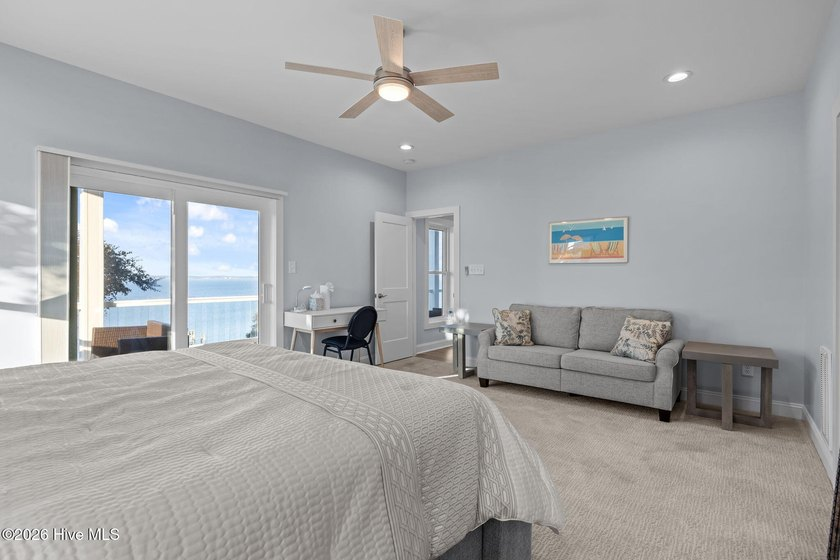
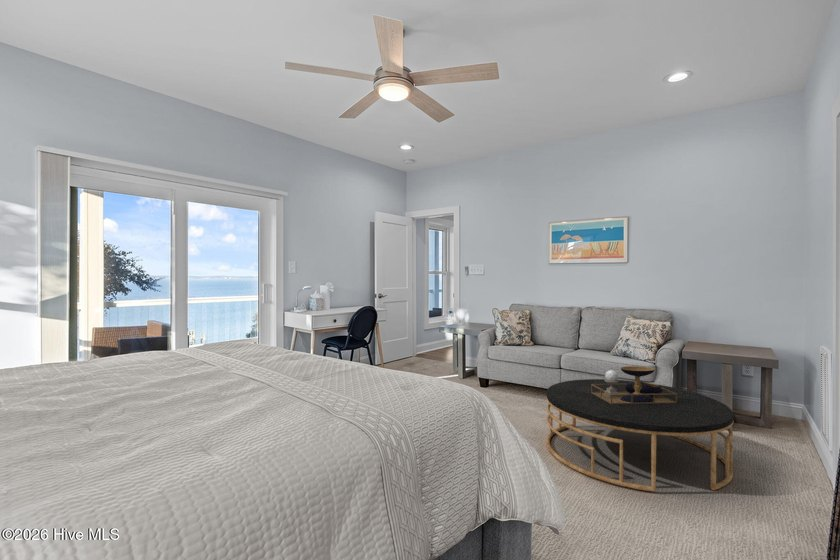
+ coffee table (631, 409)
